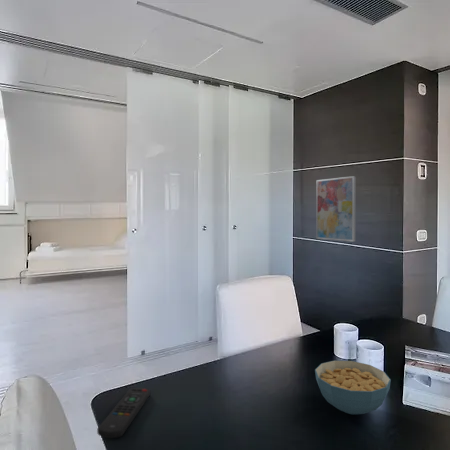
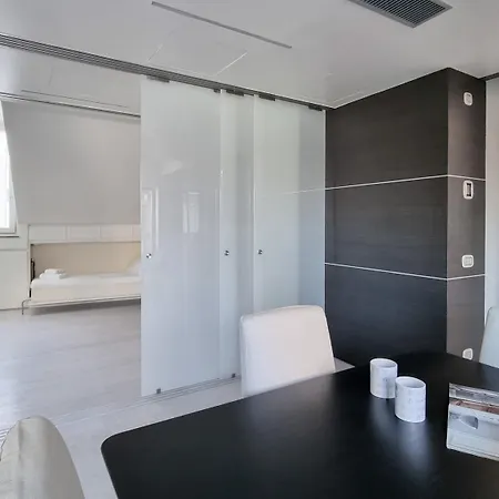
- remote control (126, 409)
- wall art (334, 209)
- cereal bowl (351, 391)
